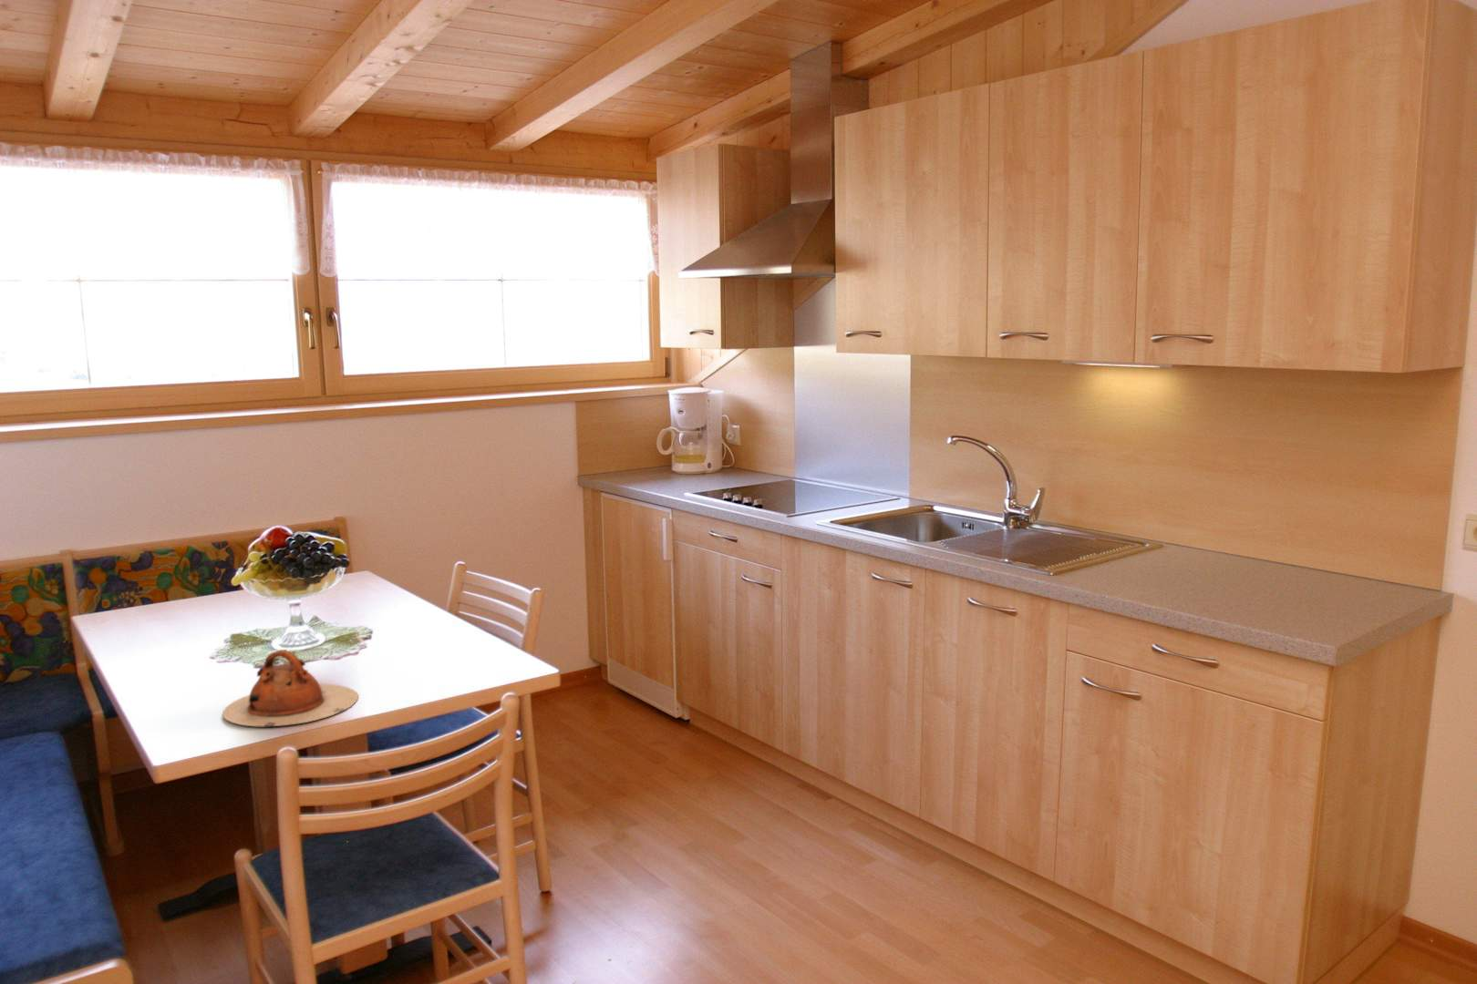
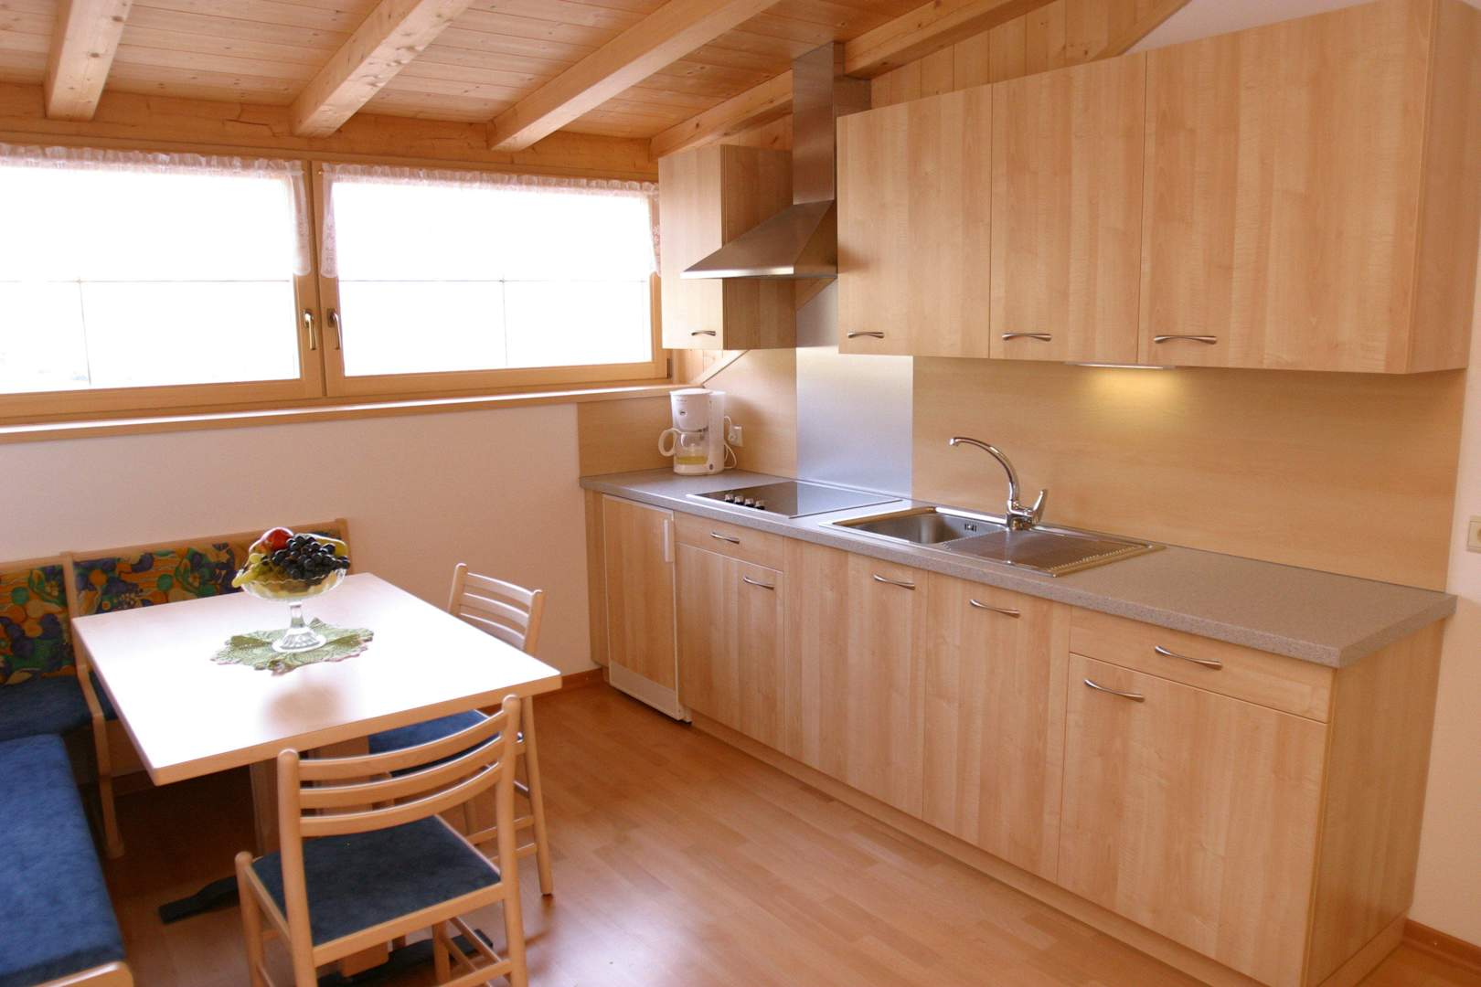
- teapot (290, 677)
